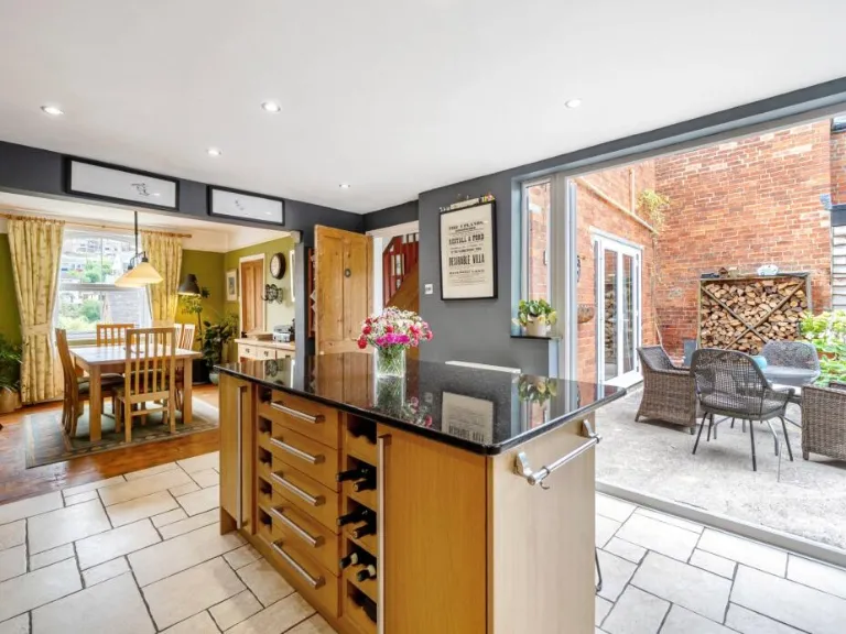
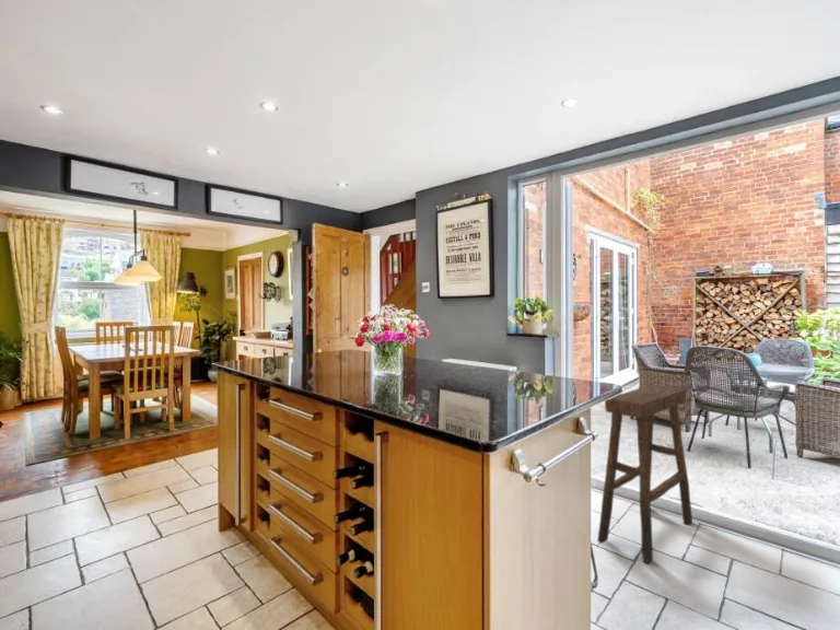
+ stool (646, 462)
